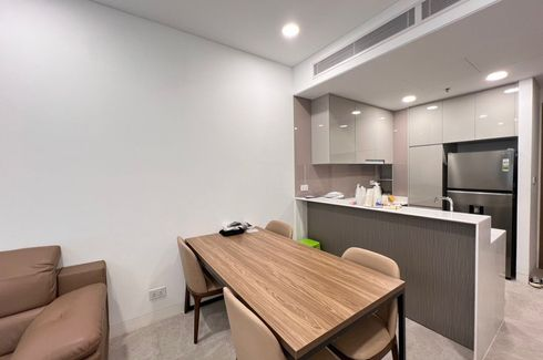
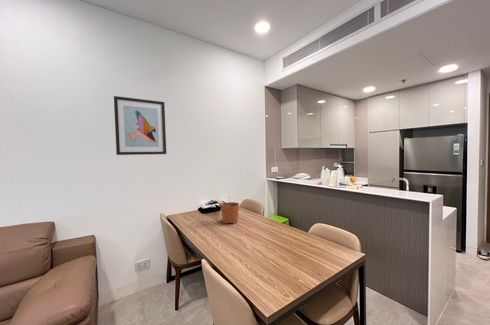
+ wall art (141, 127)
+ plant pot (230, 208)
